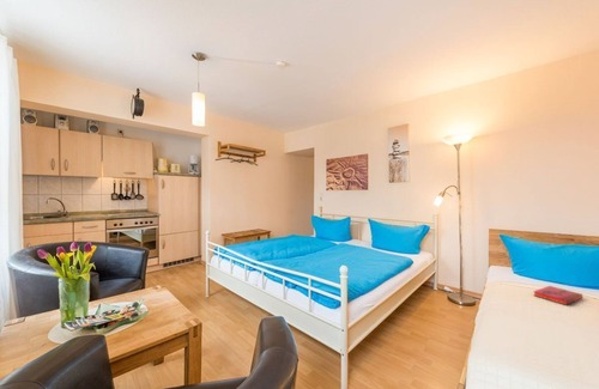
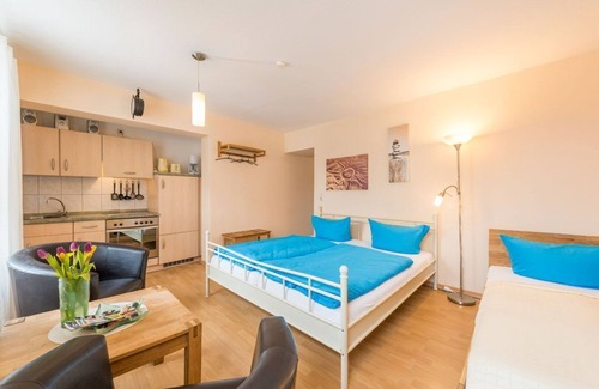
- hardback book (557, 294)
